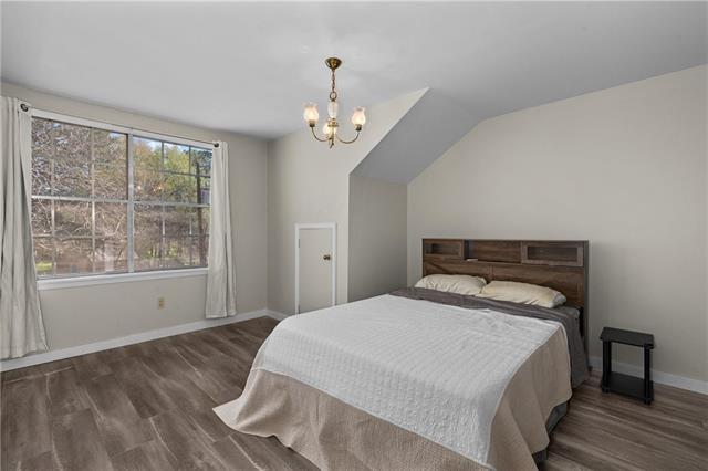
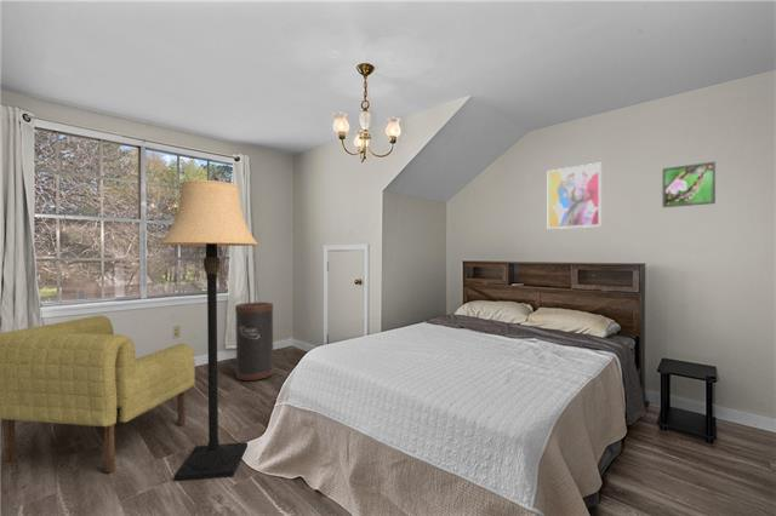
+ lamp (212, 323)
+ armchair (98, 384)
+ wall art (572, 197)
+ trash can (255, 339)
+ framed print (687, 185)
